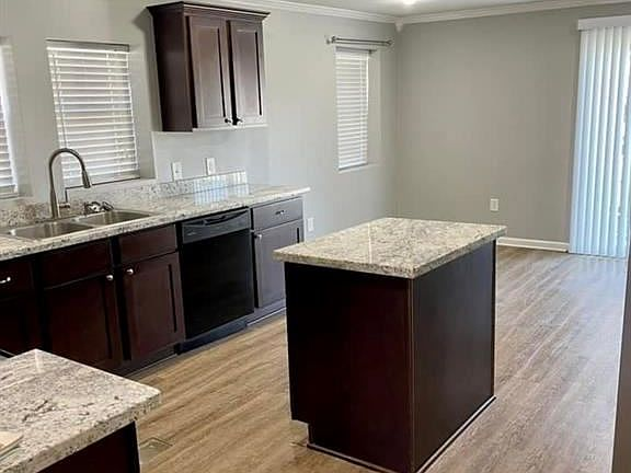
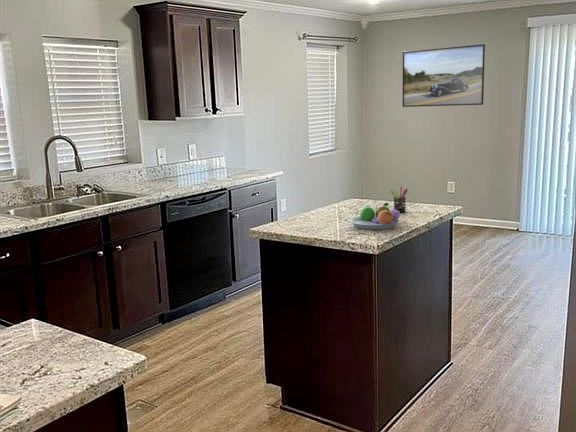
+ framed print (441, 77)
+ pen holder (398, 199)
+ fruit bowl (374, 214)
